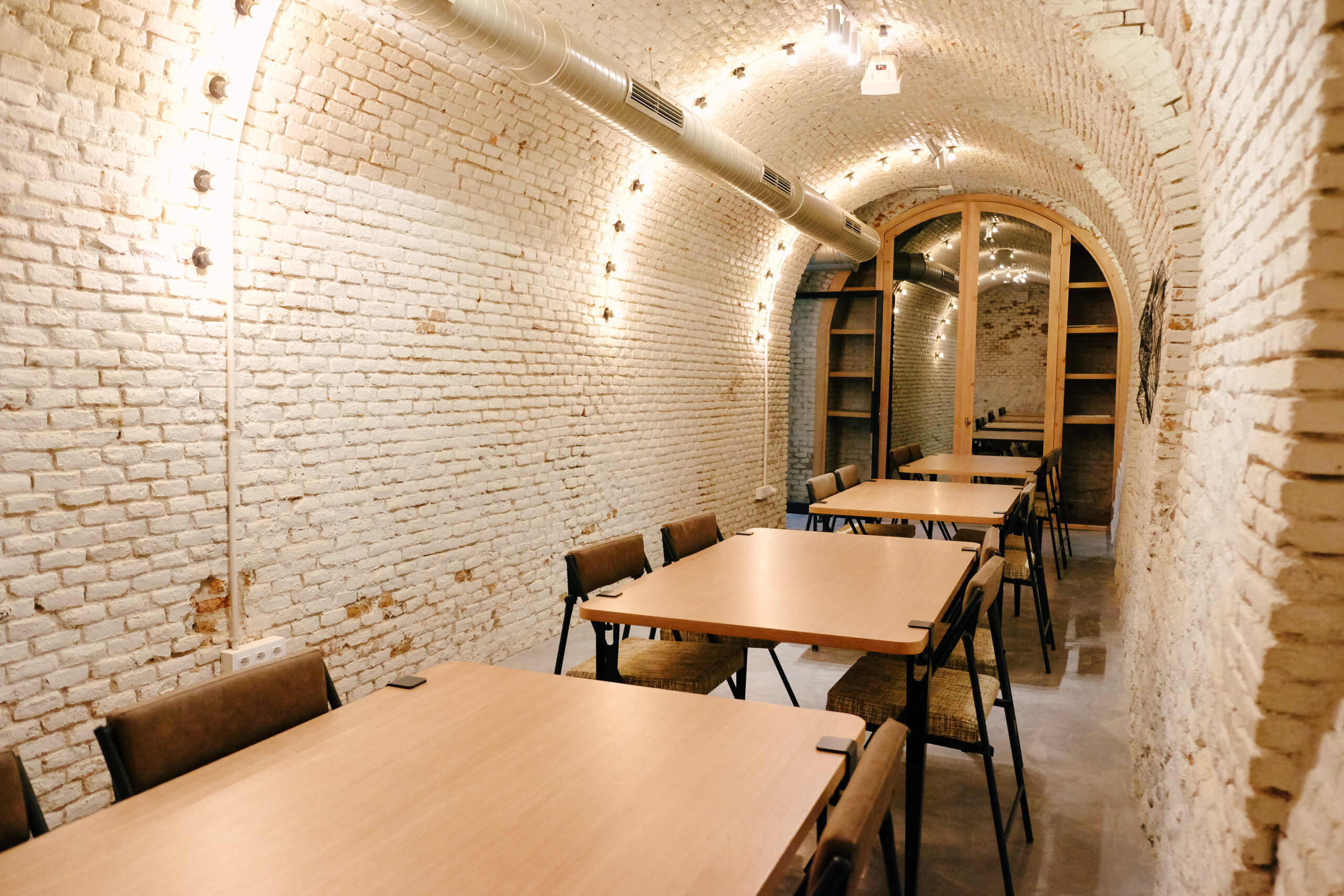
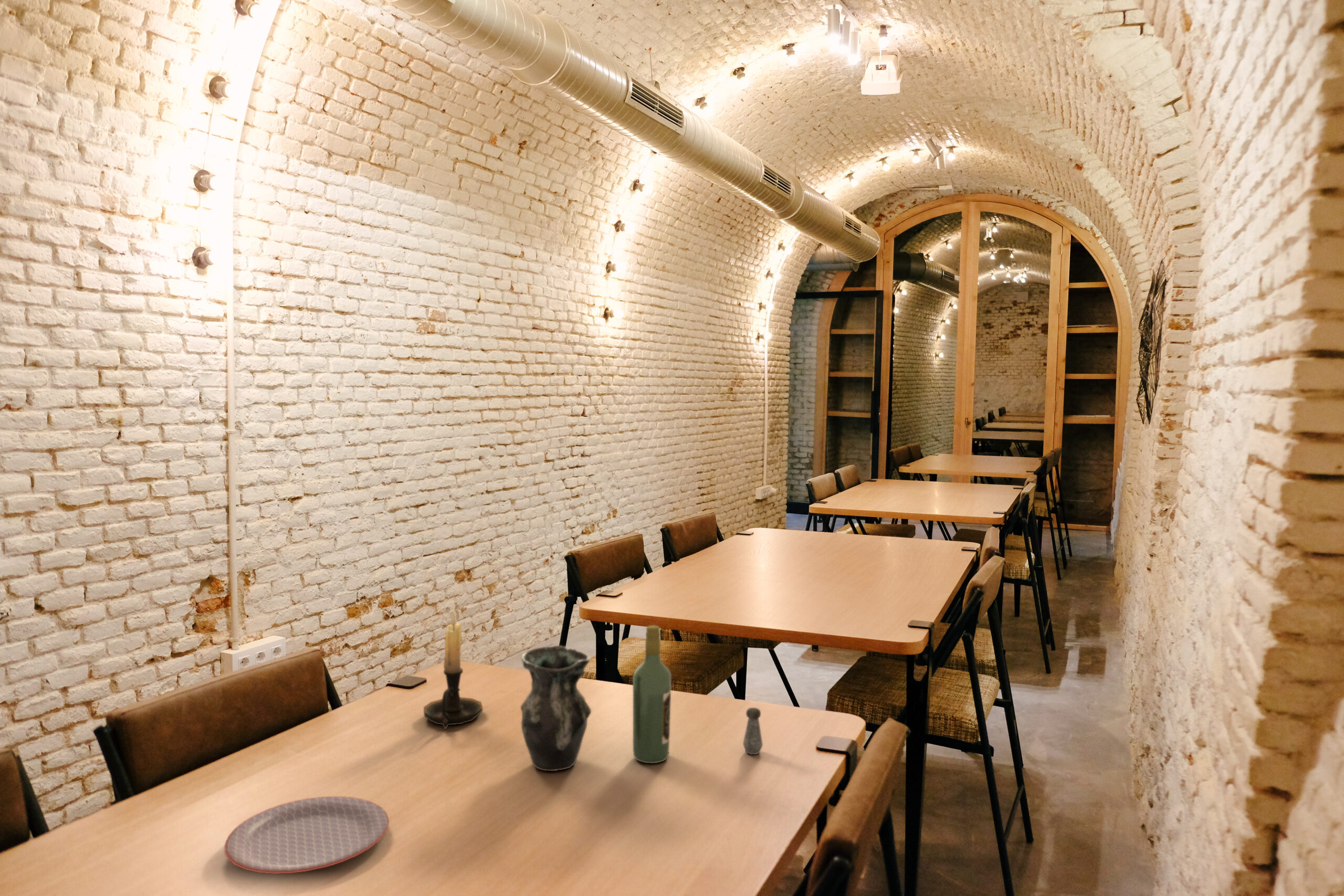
+ plate (309, 836)
+ vase (553, 708)
+ wine bottle (652, 692)
+ candle holder (451, 666)
+ salt shaker (753, 730)
